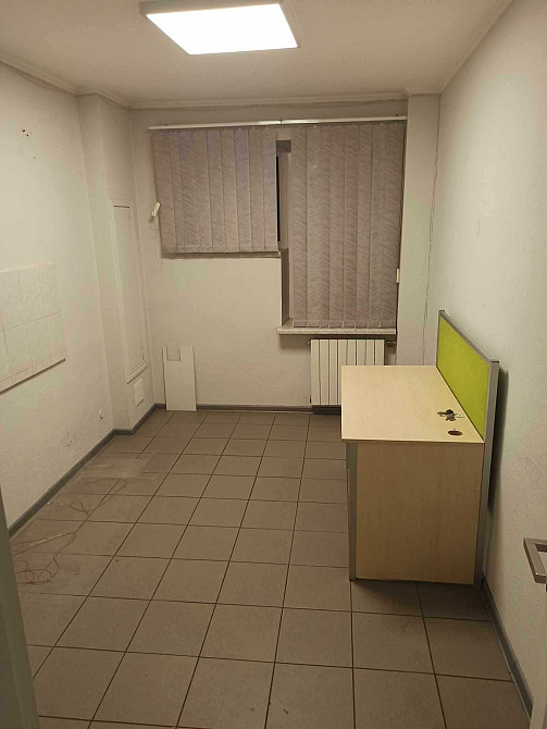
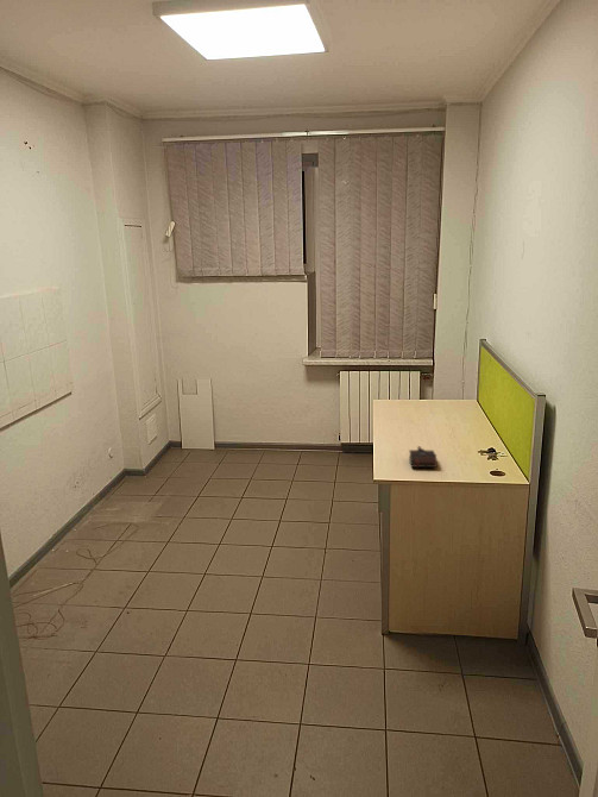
+ book (421, 454)
